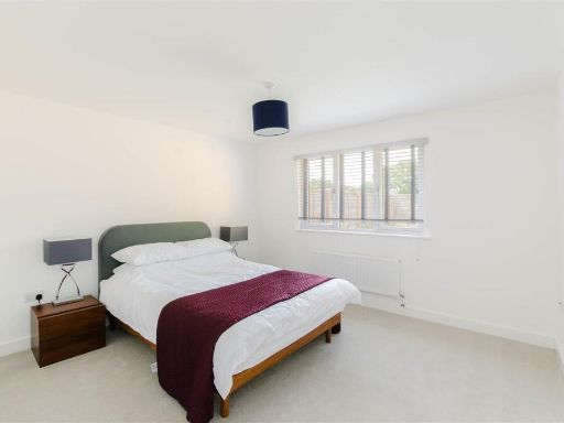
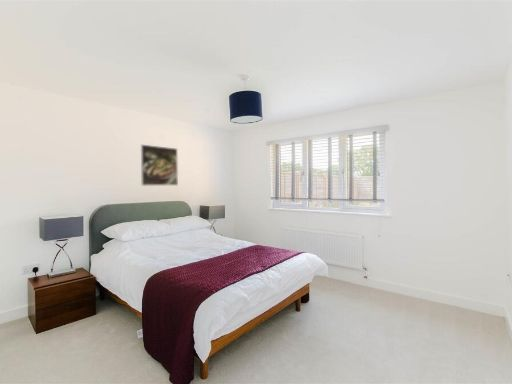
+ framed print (160, 166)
